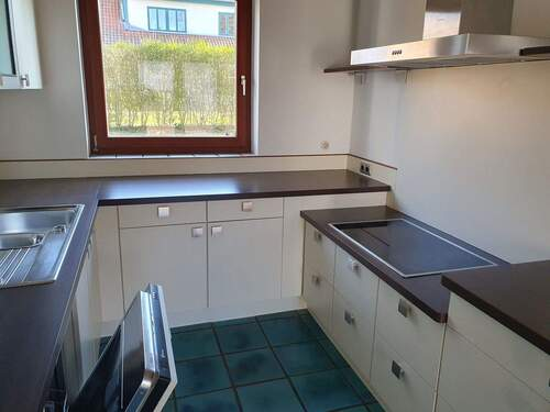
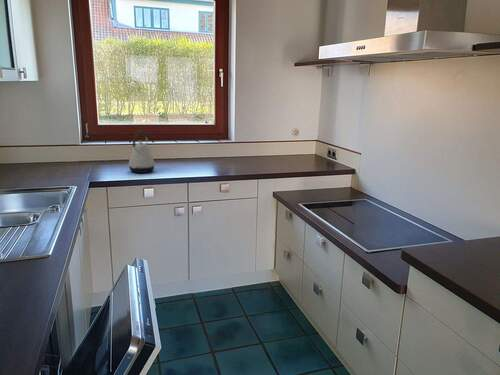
+ kettle (141, 151)
